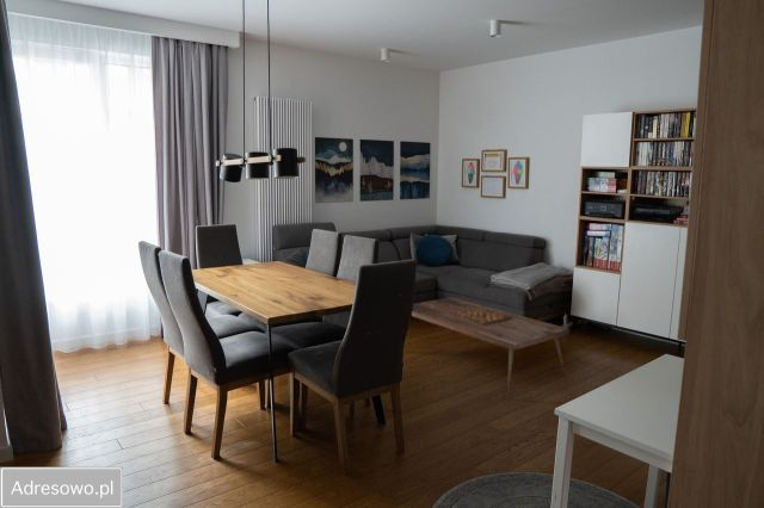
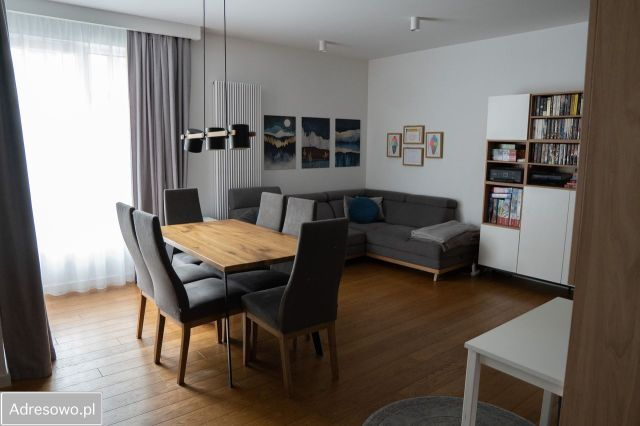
- coffee table (476, 336)
